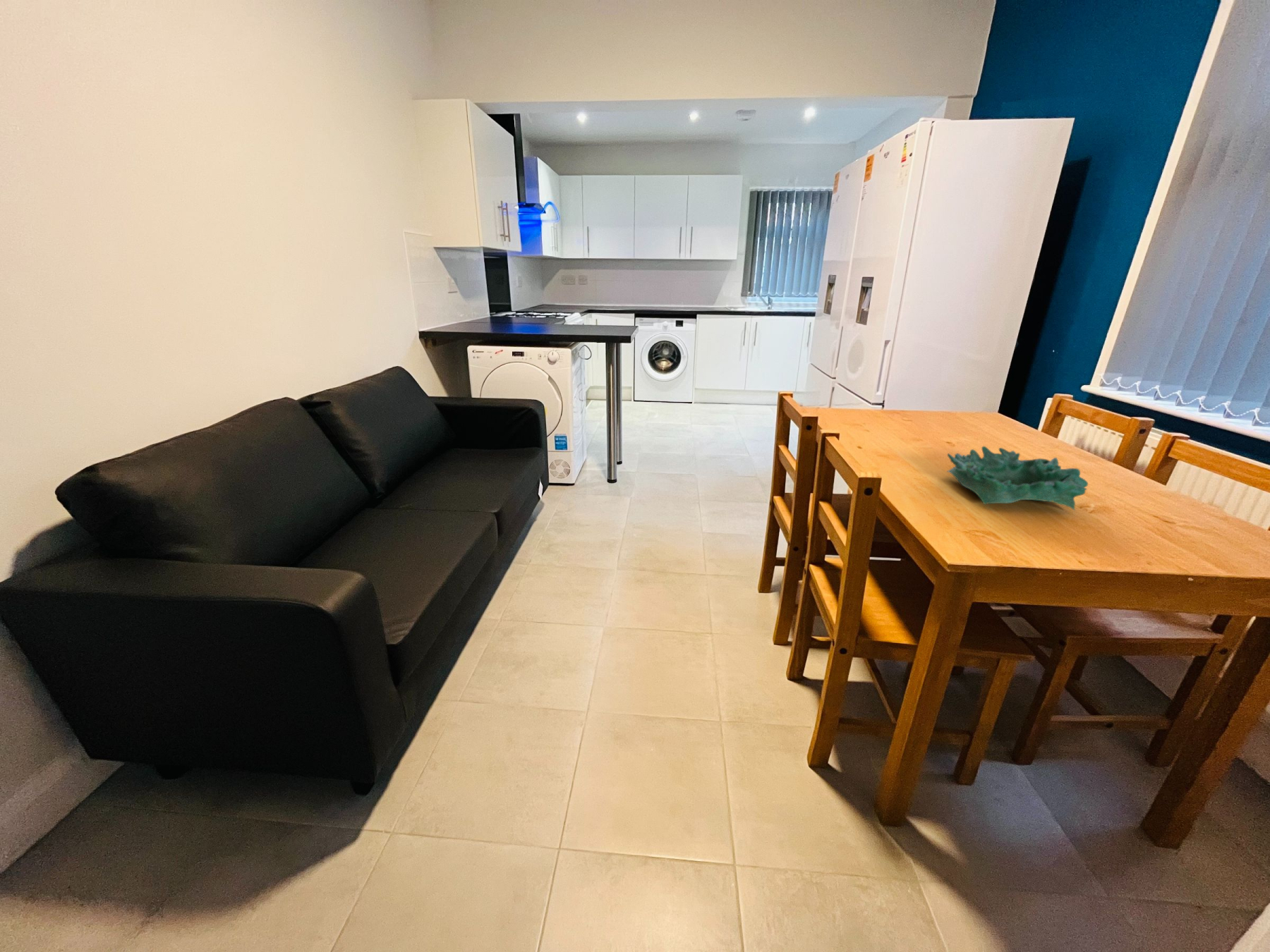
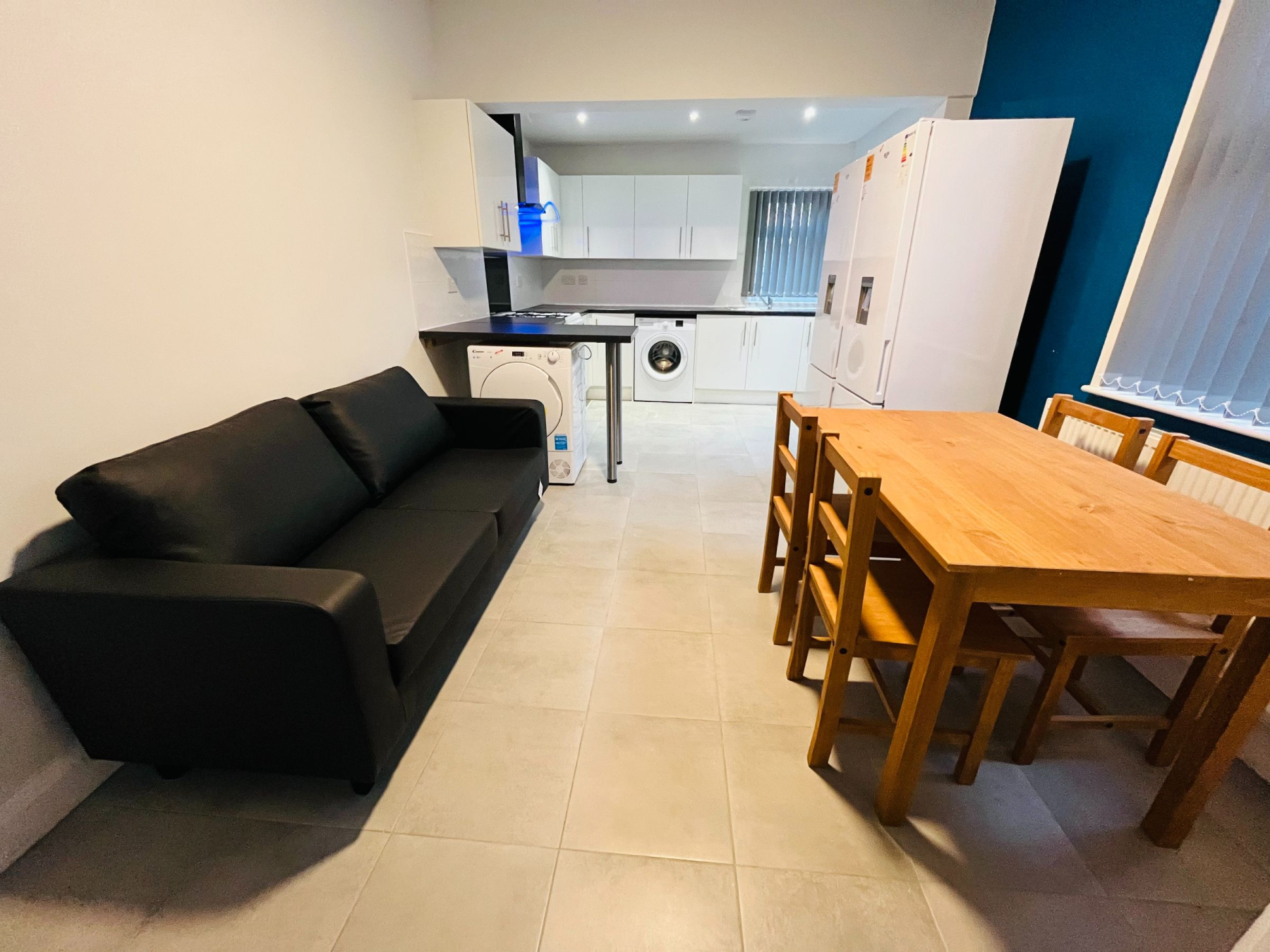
- decorative bowl (1009, 477)
